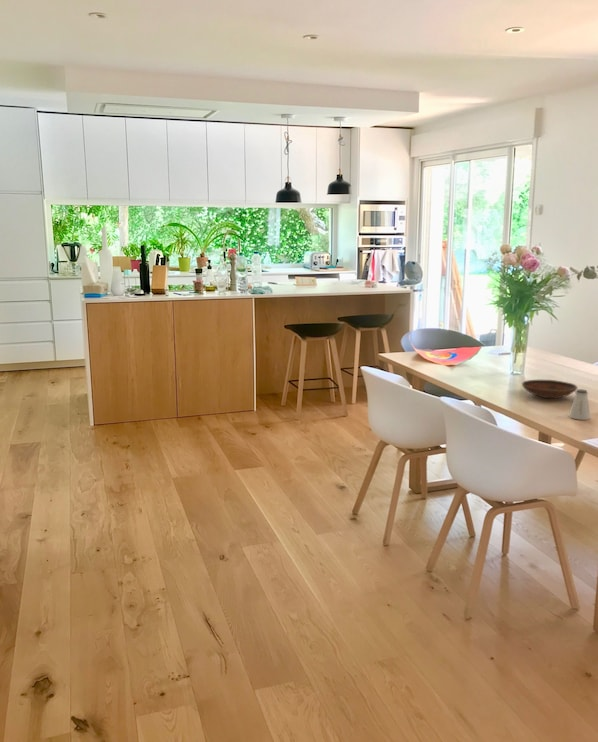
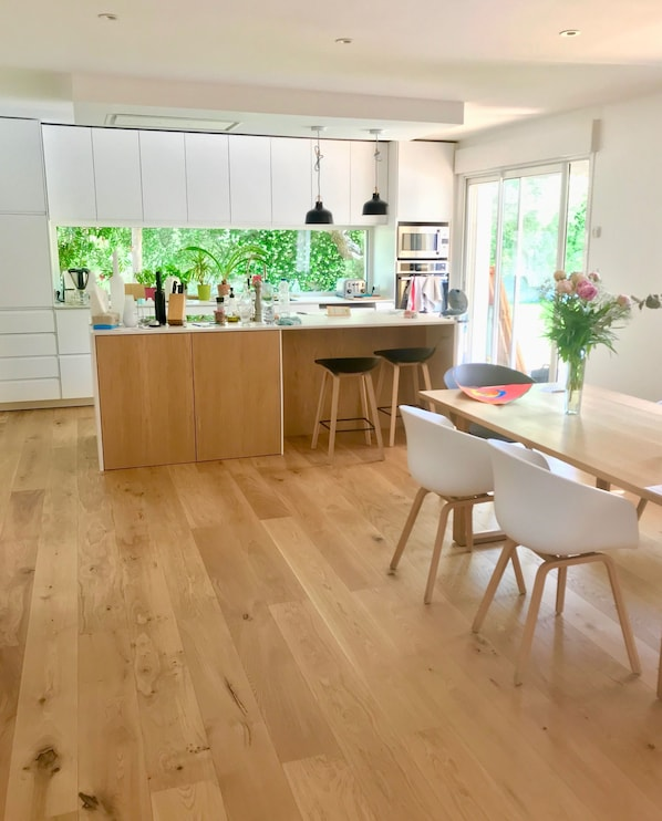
- saltshaker (580, 403)
- bowl (548, 390)
